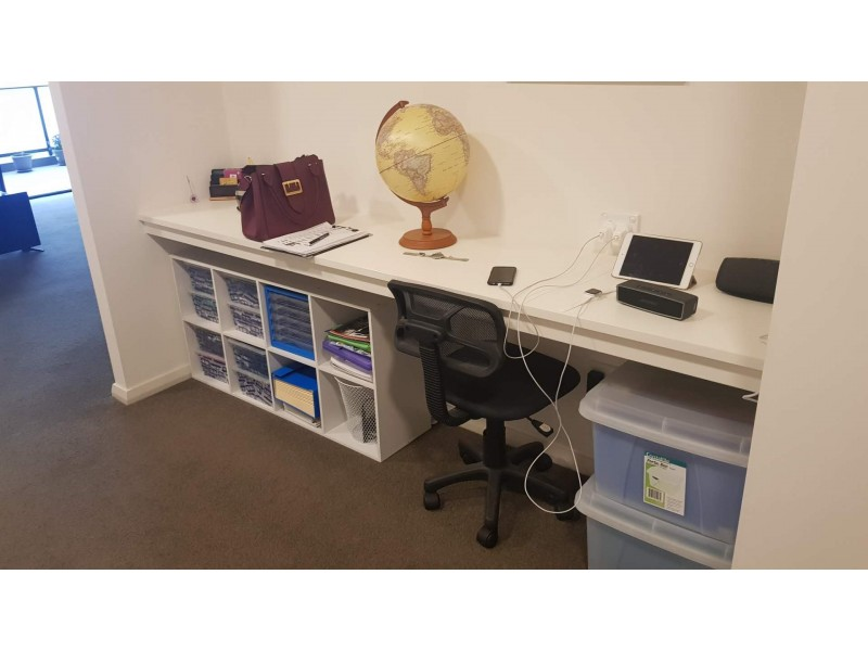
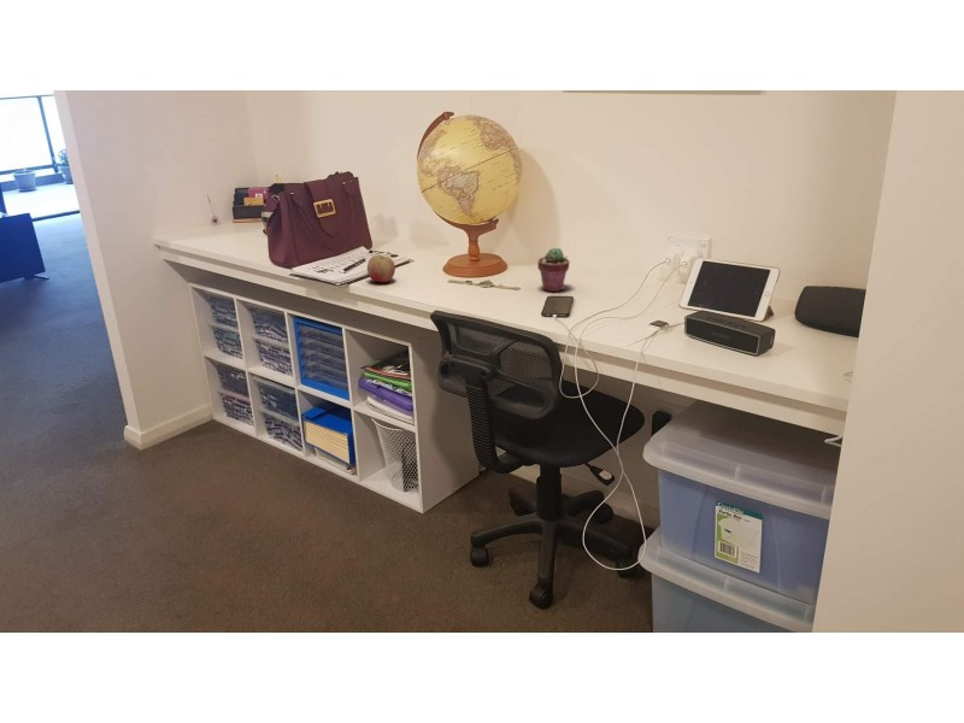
+ potted succulent (553, 268)
+ fruit (381, 268)
